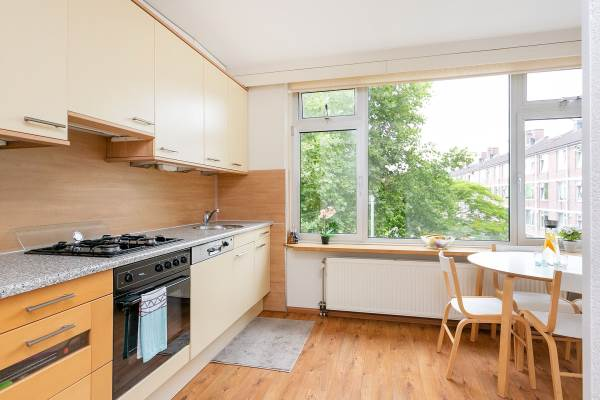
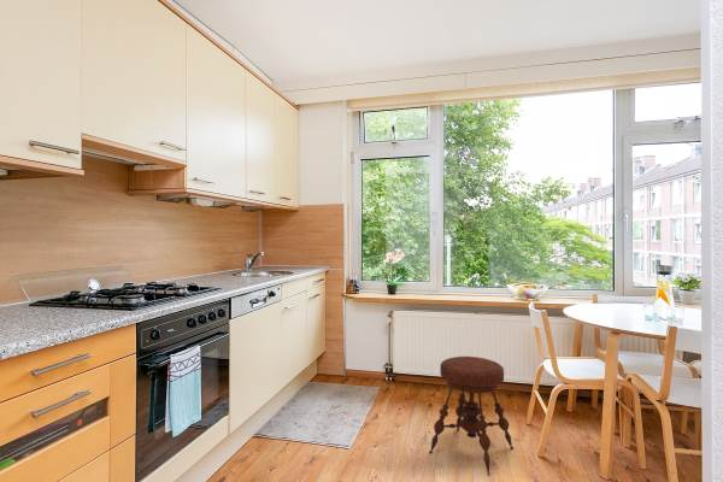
+ stool (471, 406)
